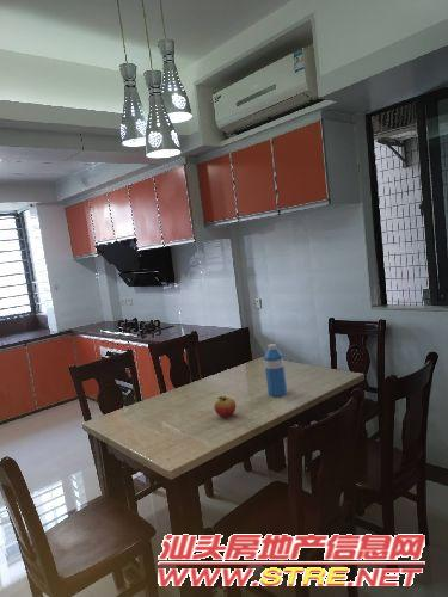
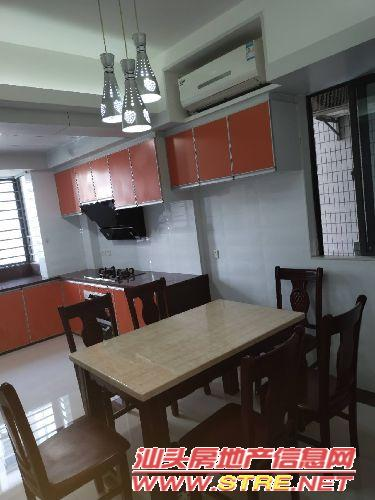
- fruit (225, 405)
- water bottle (275, 369)
